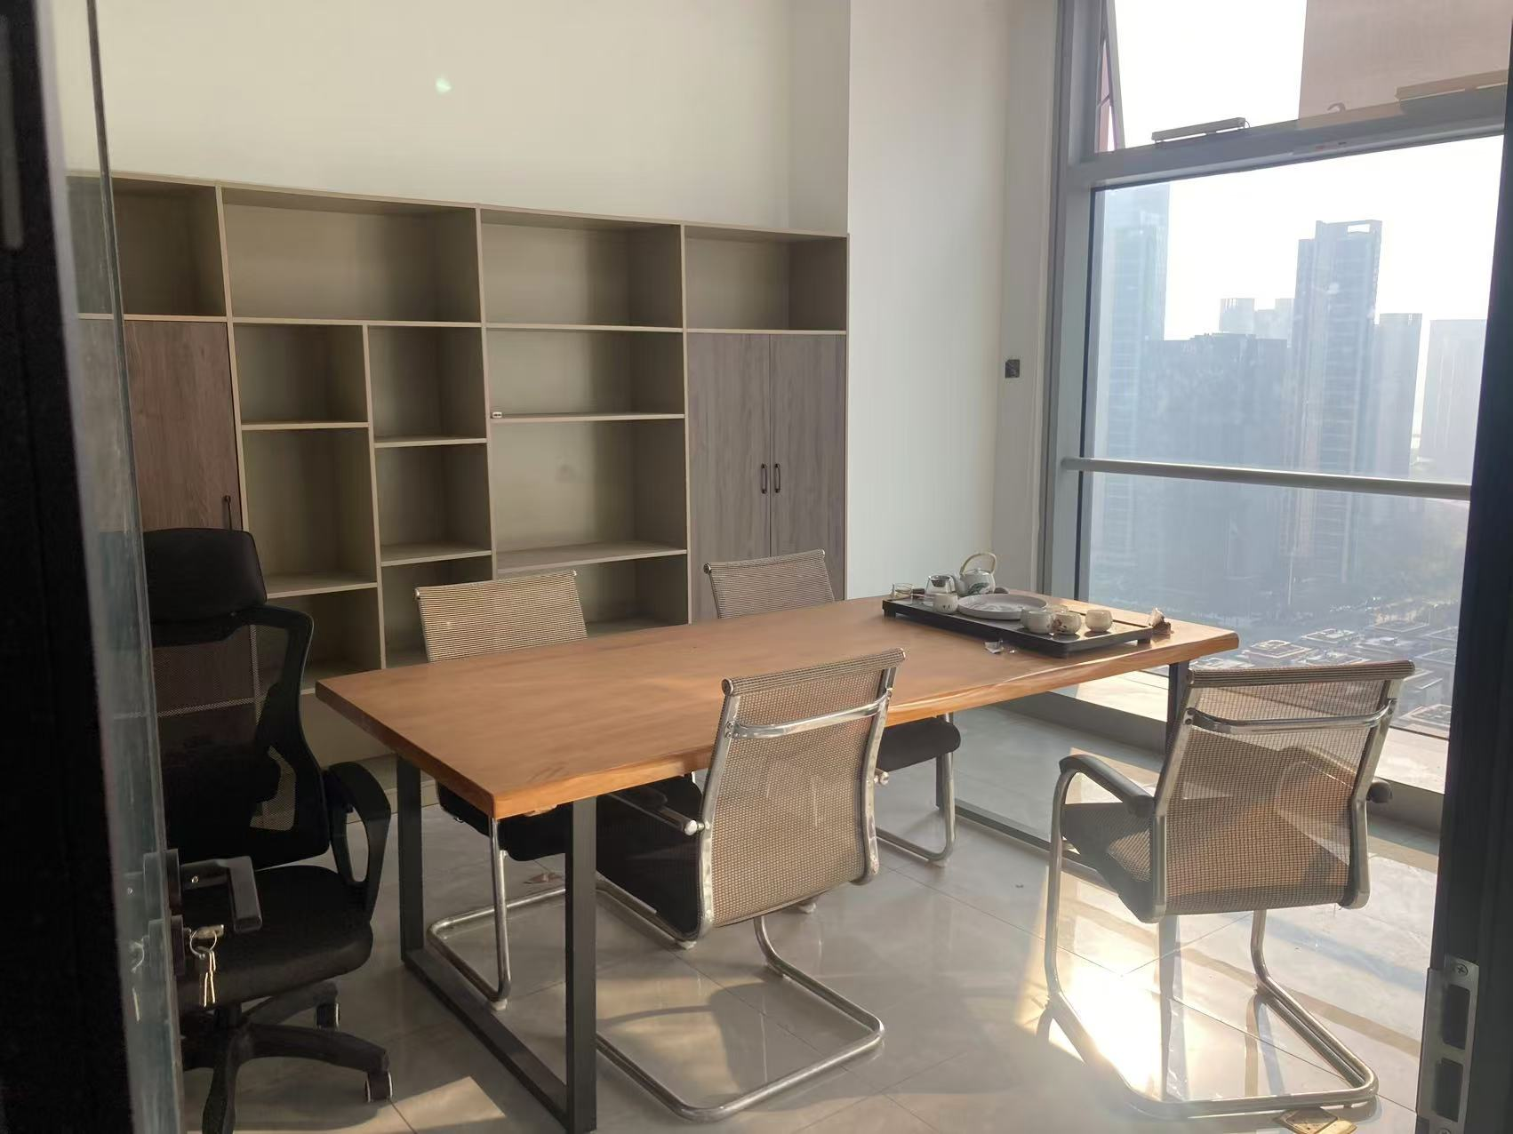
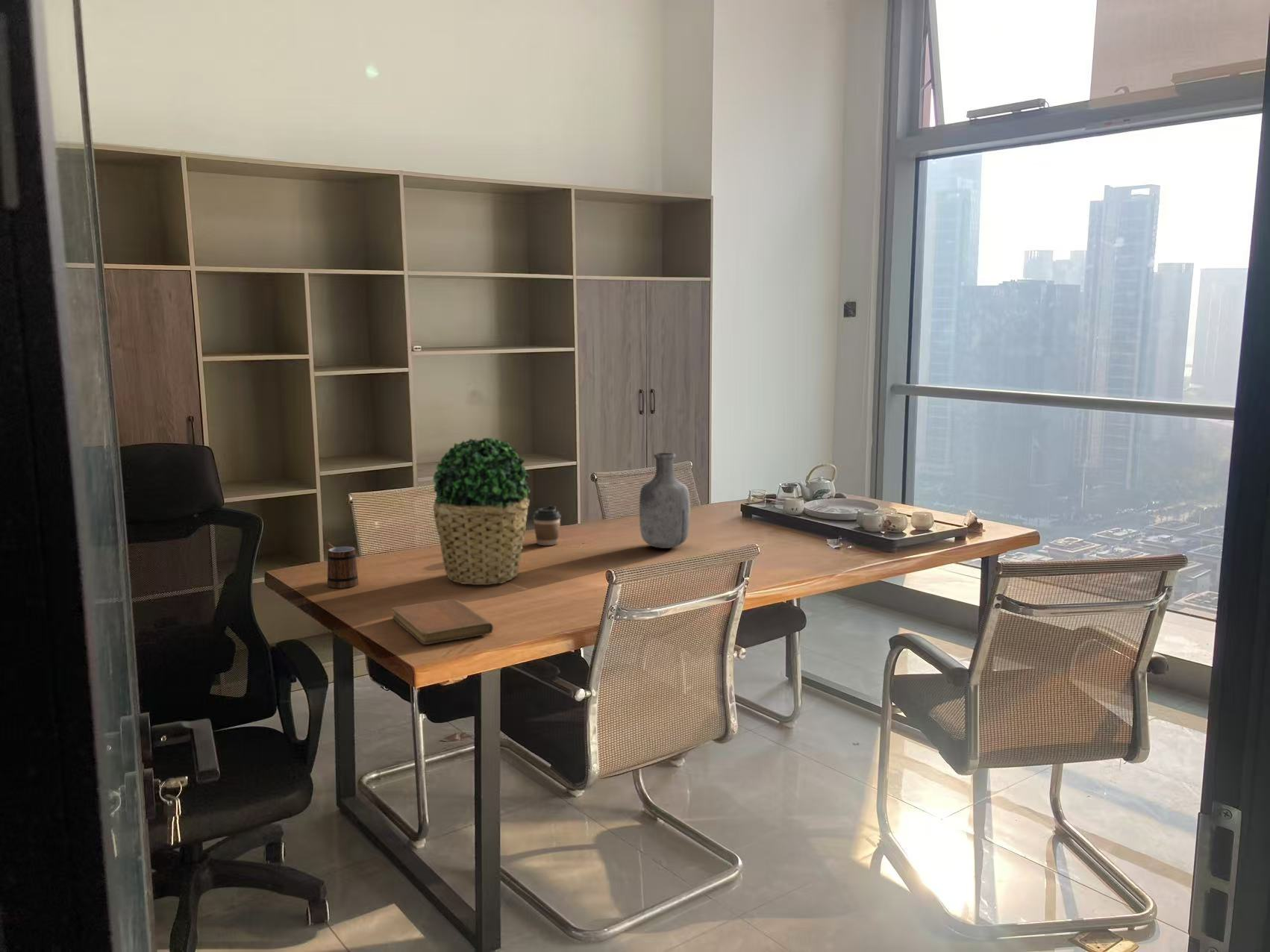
+ coffee cup (547, 524)
+ mug (339, 564)
+ vase (664, 501)
+ notebook (441, 620)
+ potted plant (482, 508)
